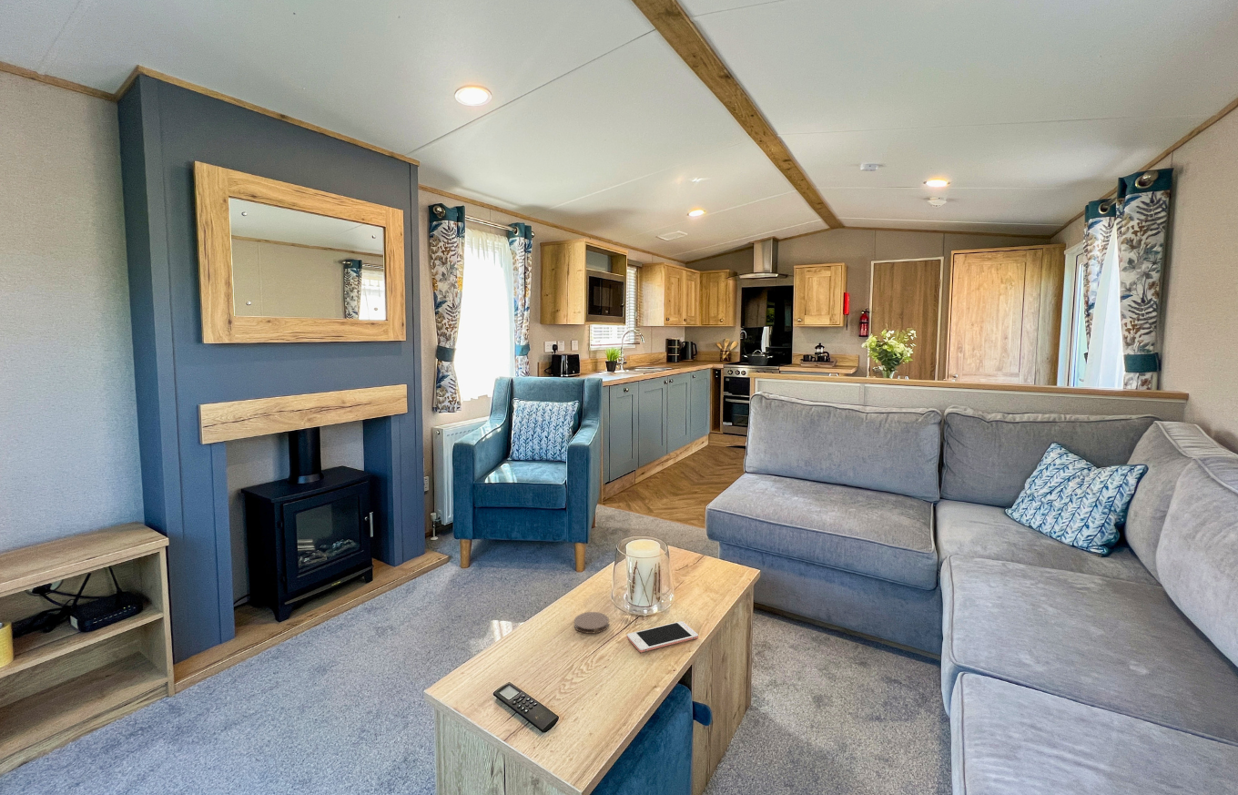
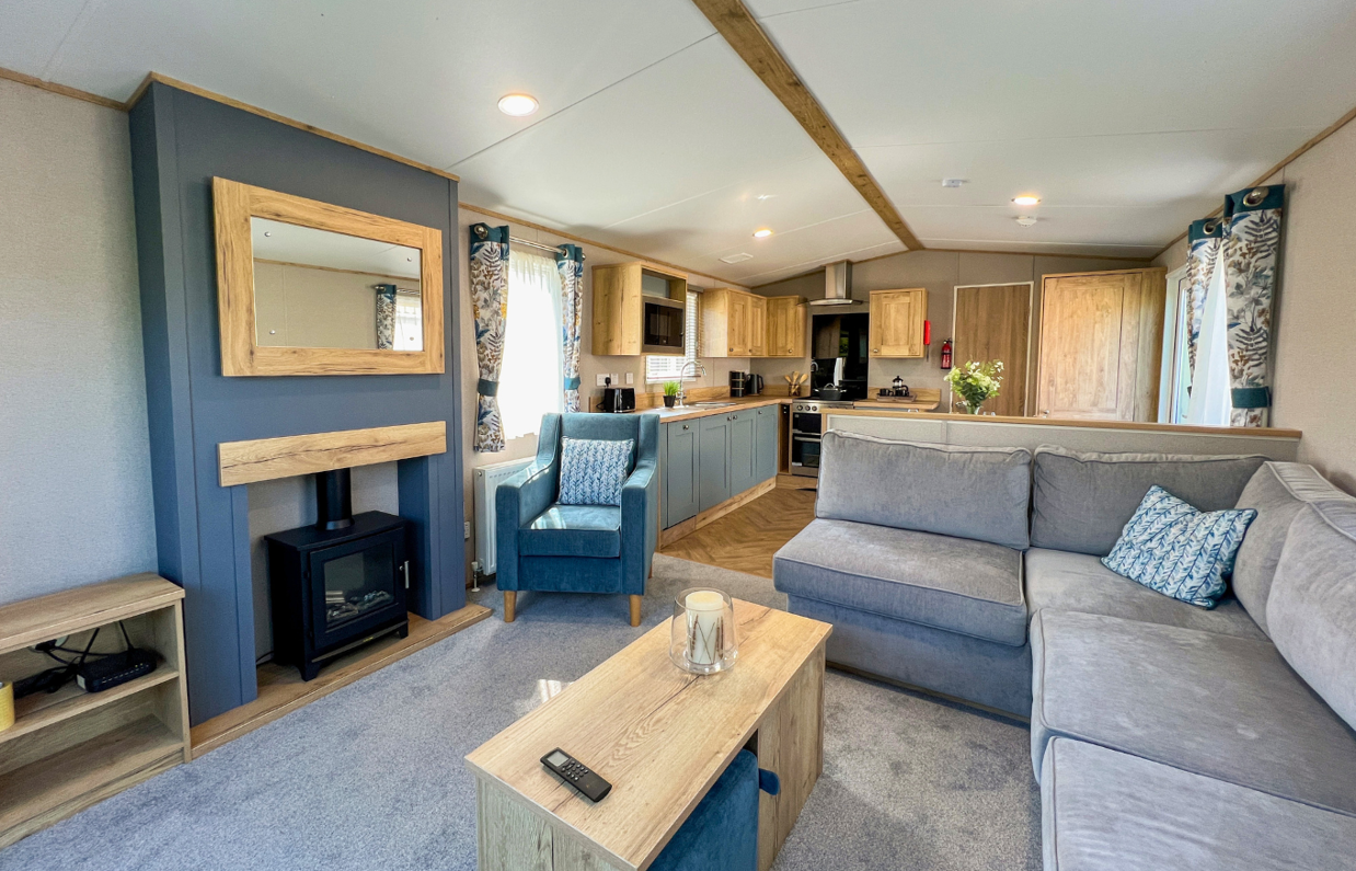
- coaster (591, 622)
- cell phone (662, 636)
